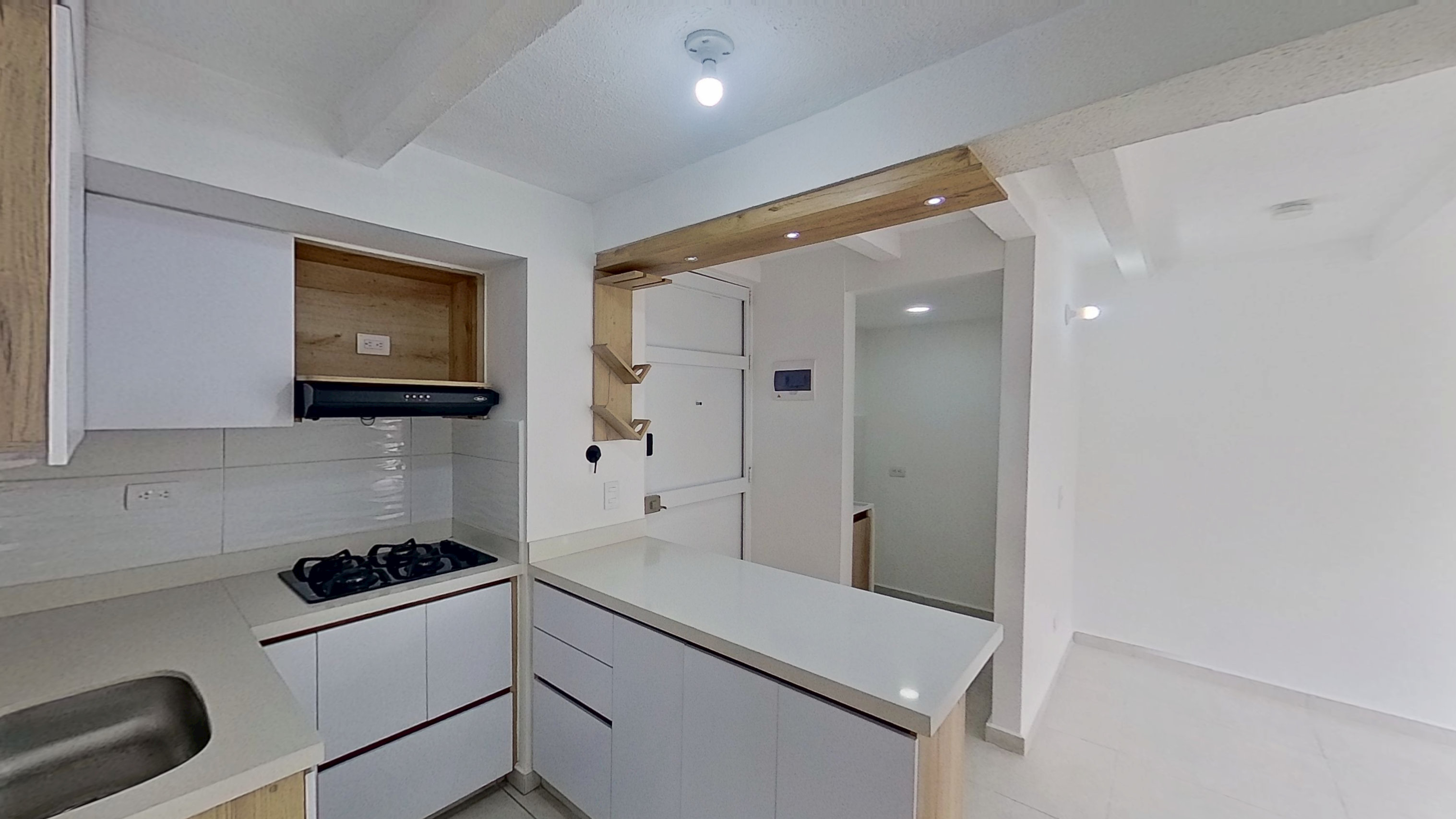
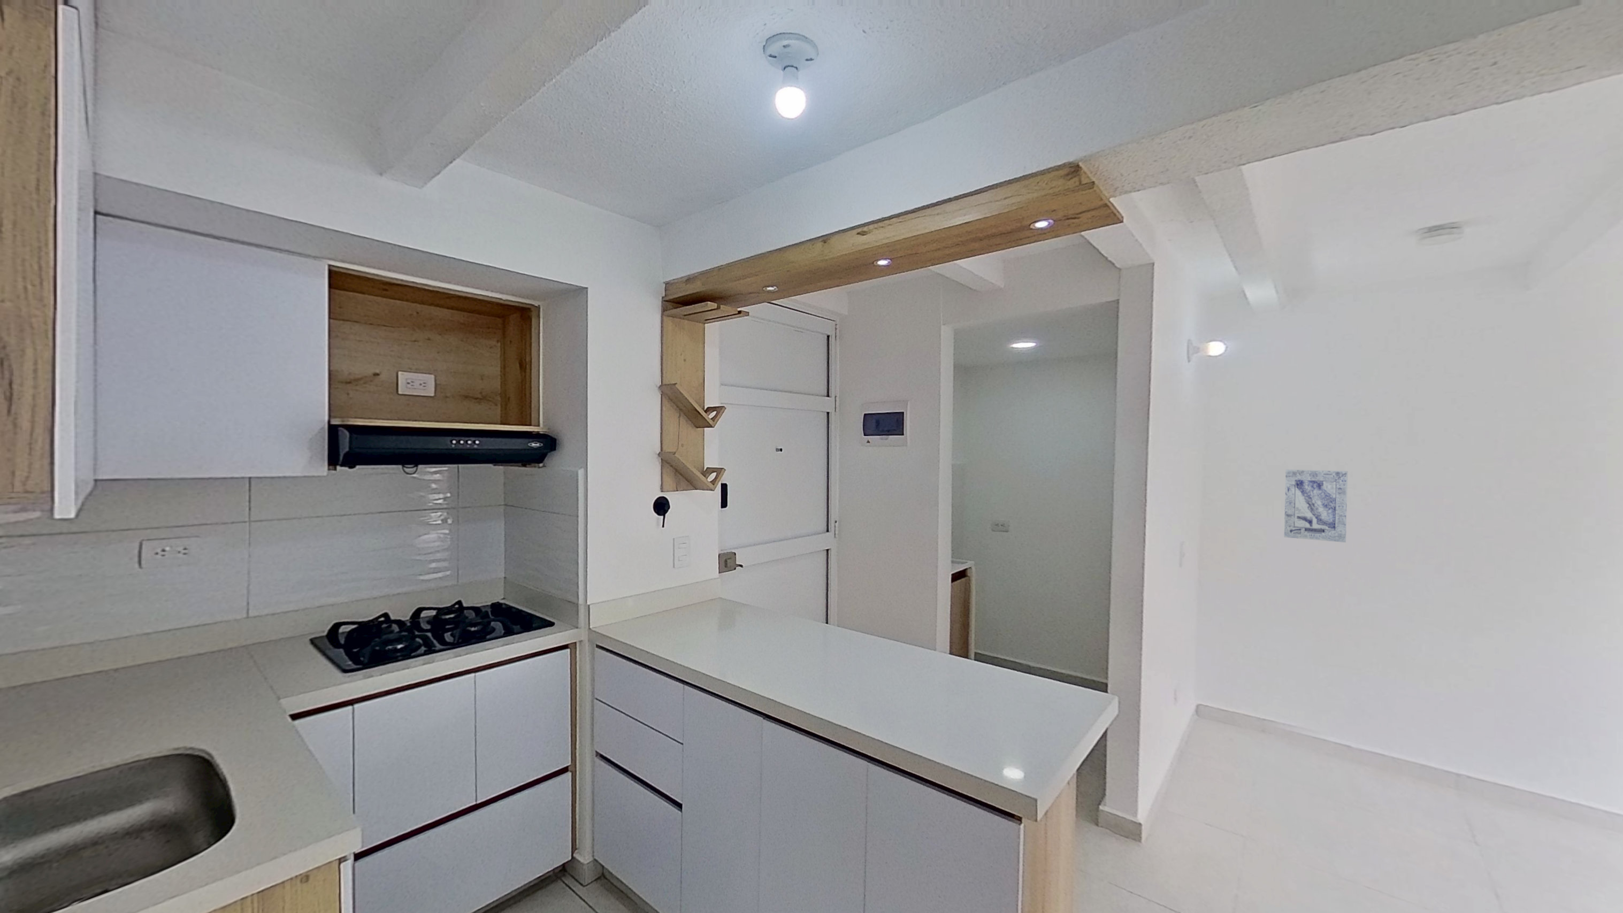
+ wall art (1315, 505)
